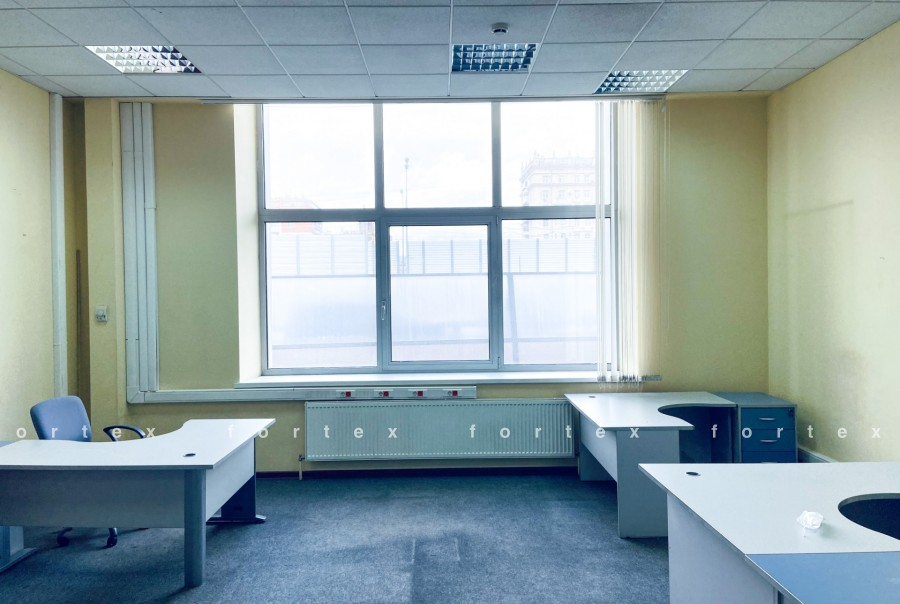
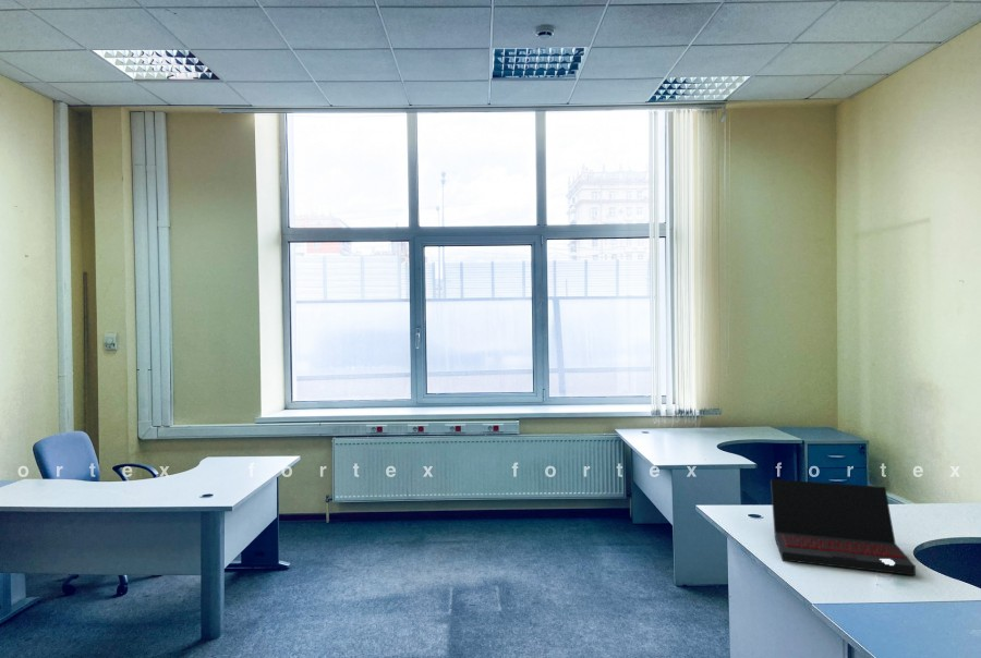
+ laptop (835, 521)
